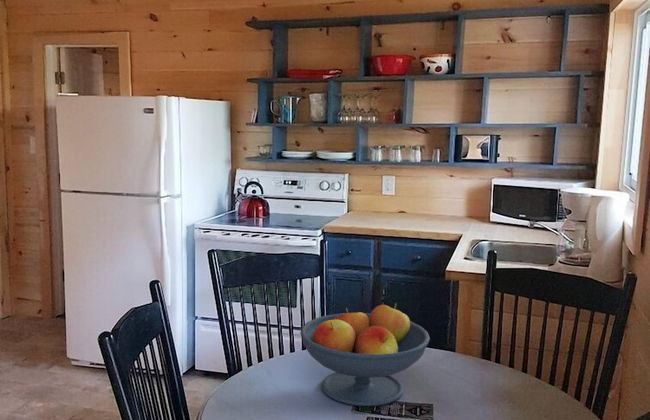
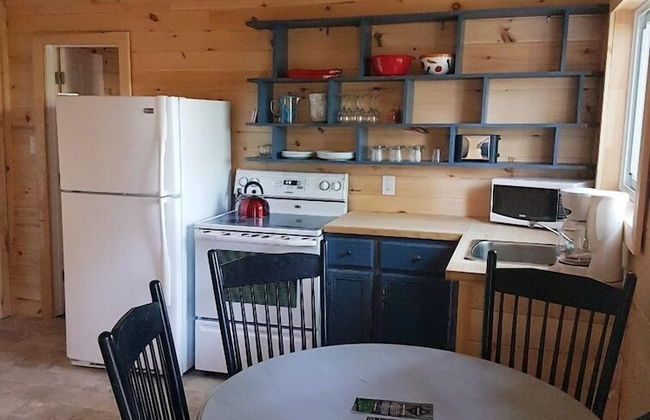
- fruit bowl (363, 350)
